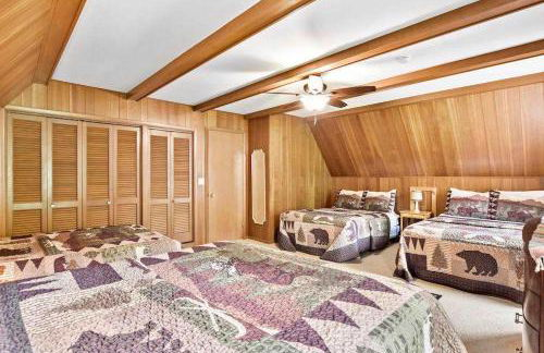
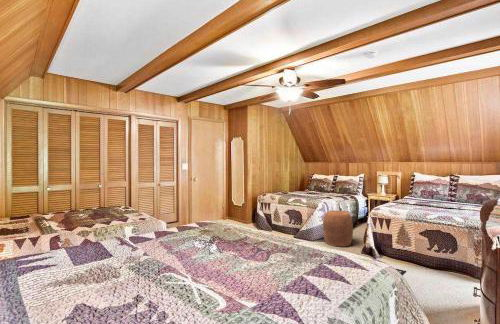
+ stool (337, 227)
